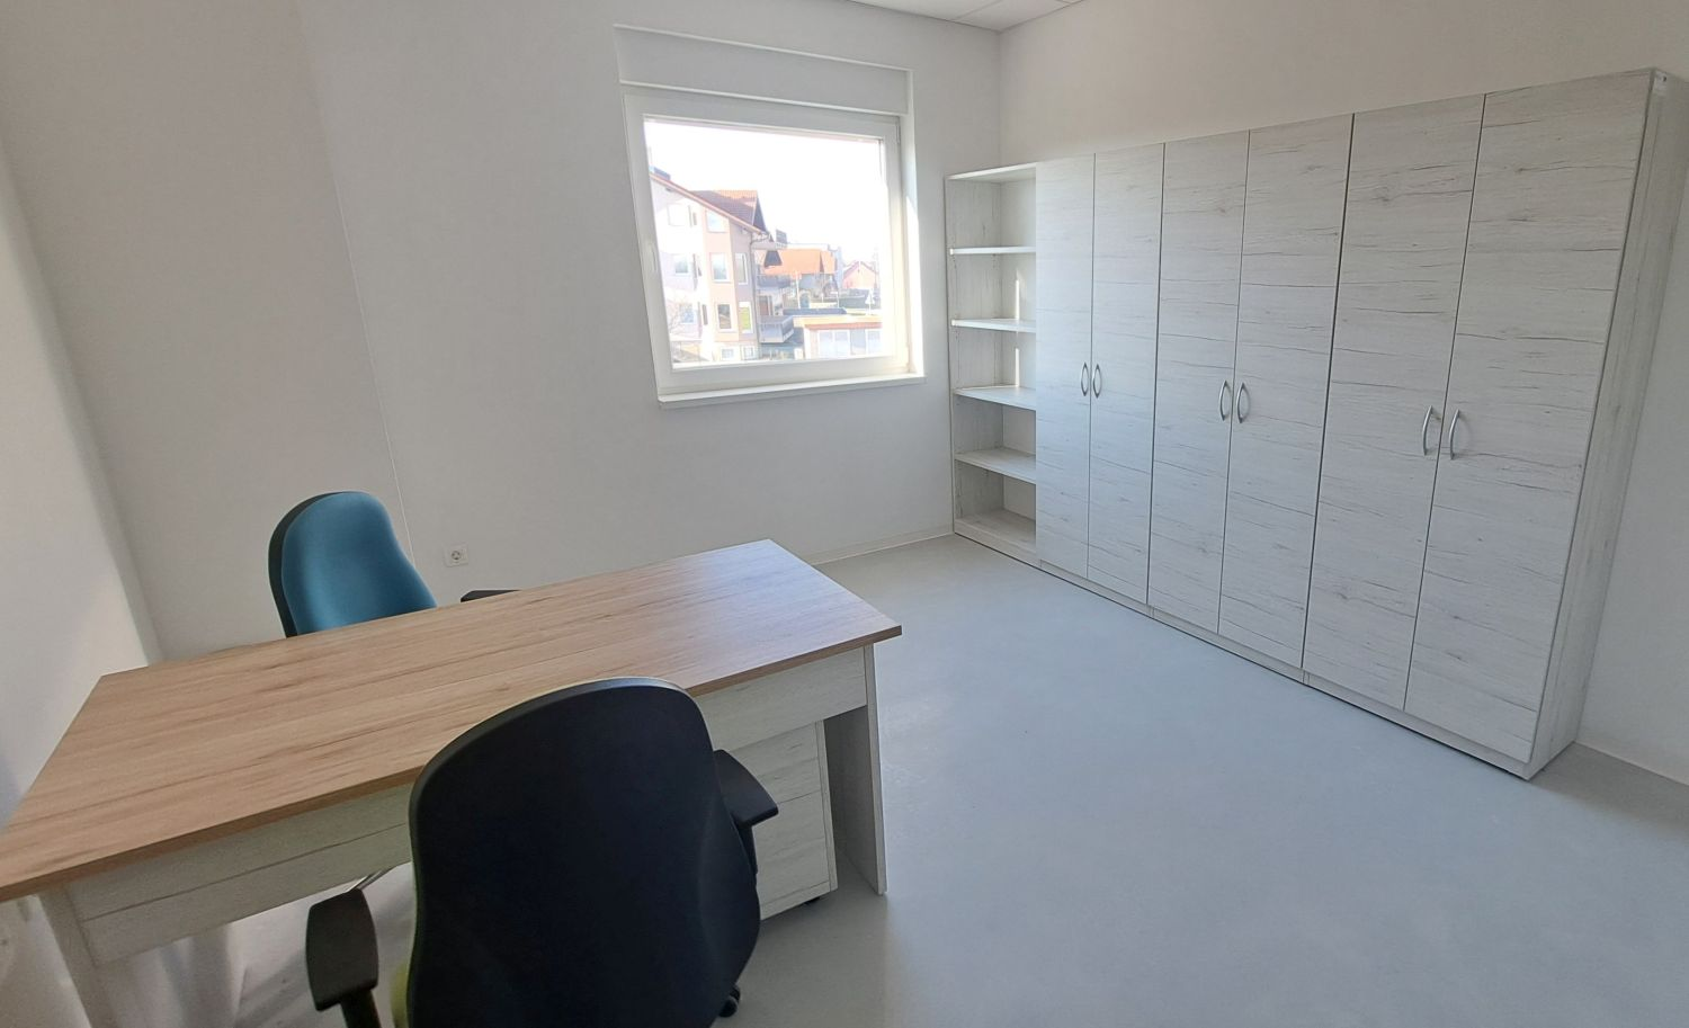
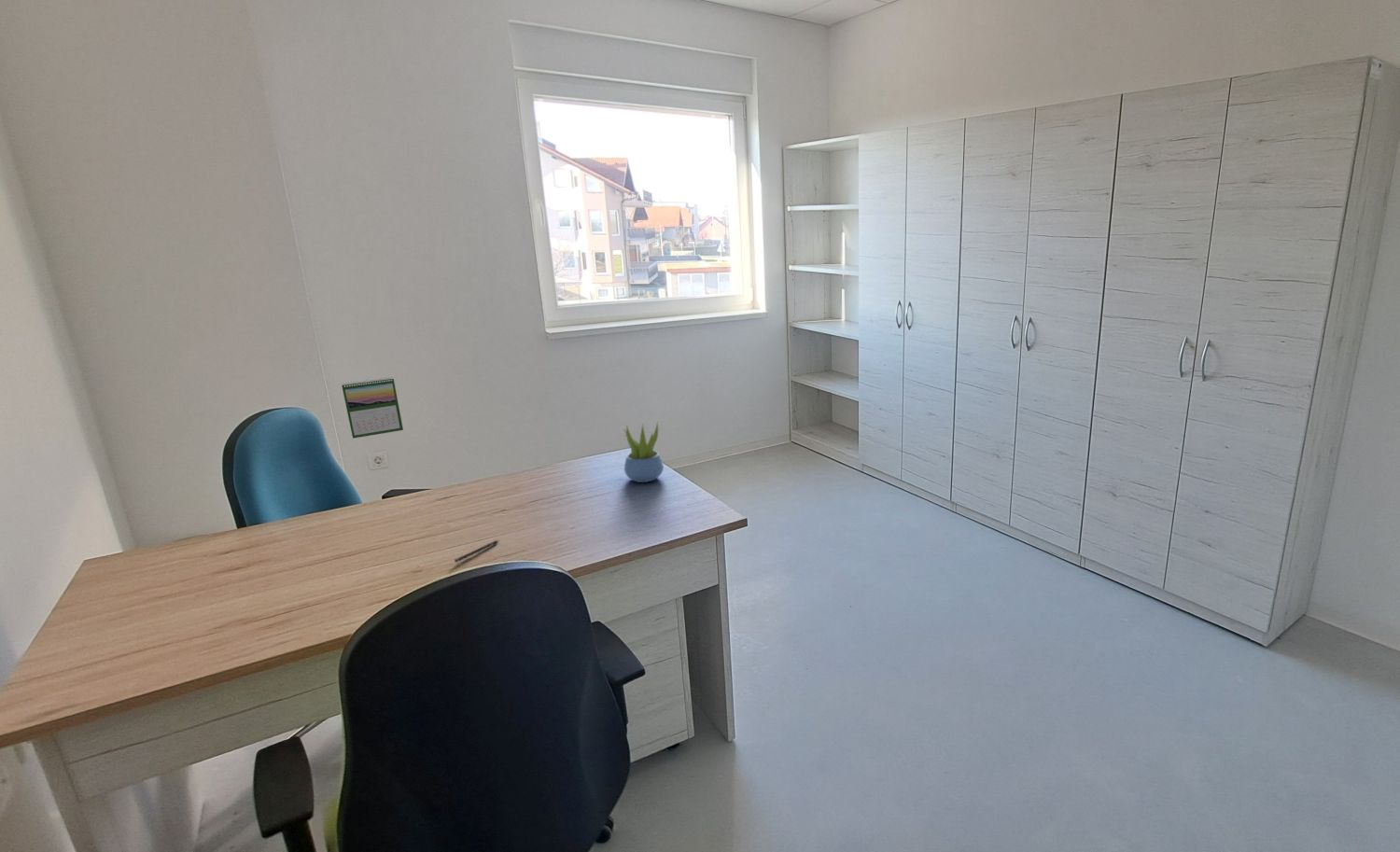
+ succulent plant (641, 450)
+ calendar (372, 407)
+ pen (478, 550)
